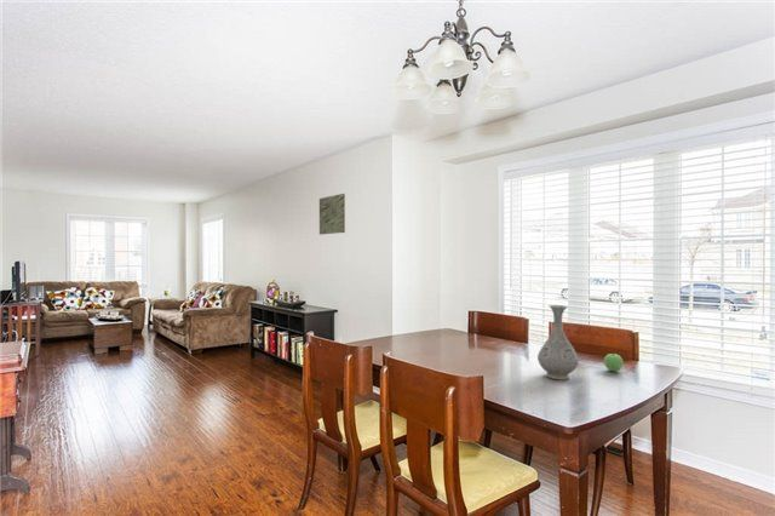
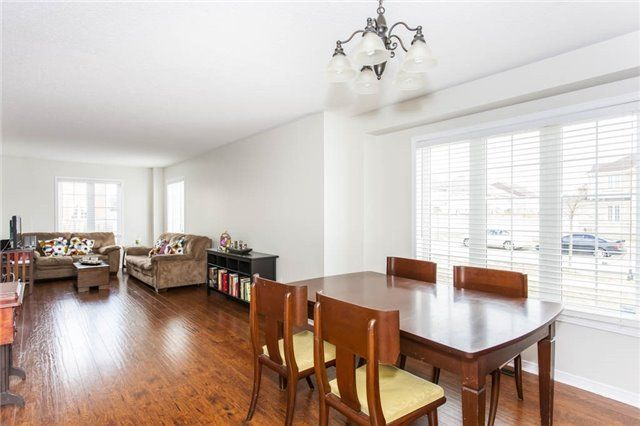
- vase (557, 340)
- apple (613, 361)
- wall art (331, 214)
